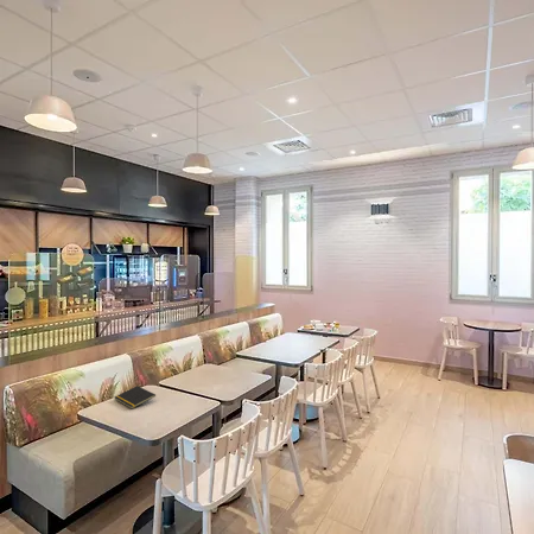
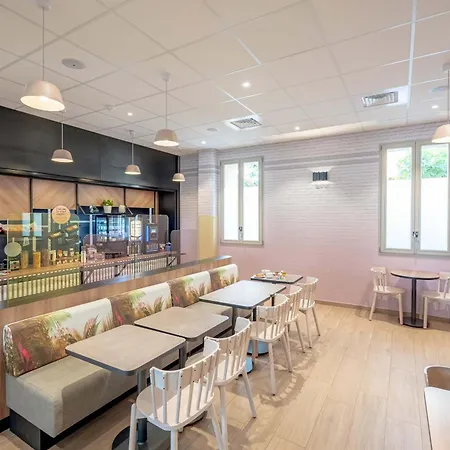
- notepad (134, 396)
